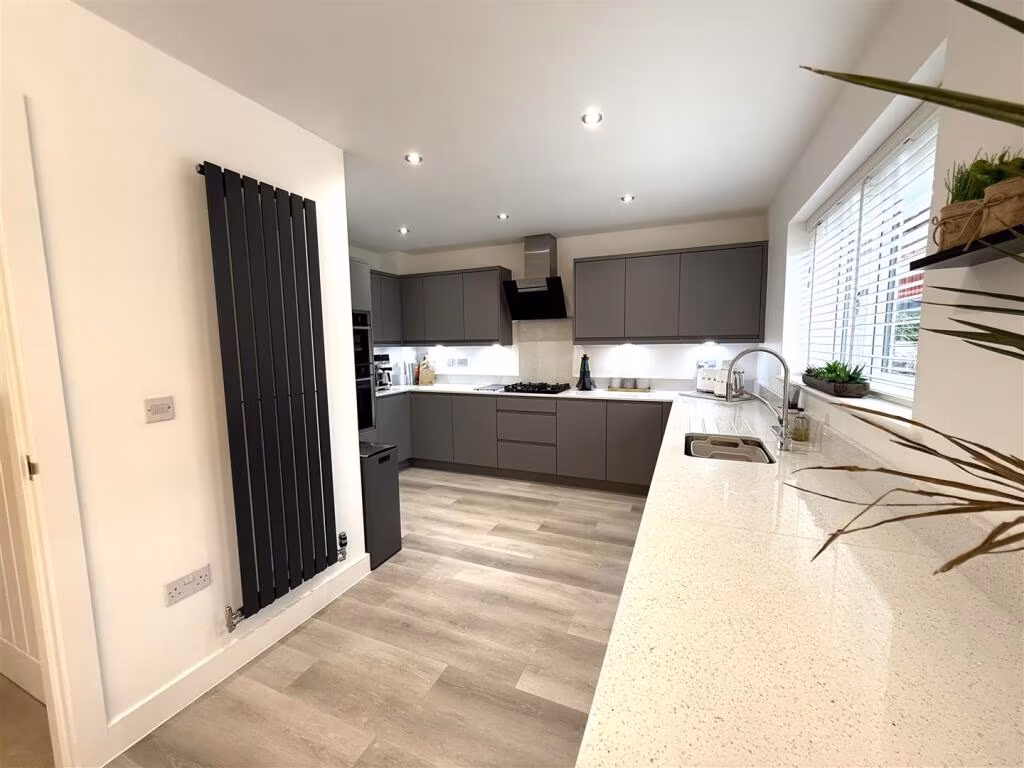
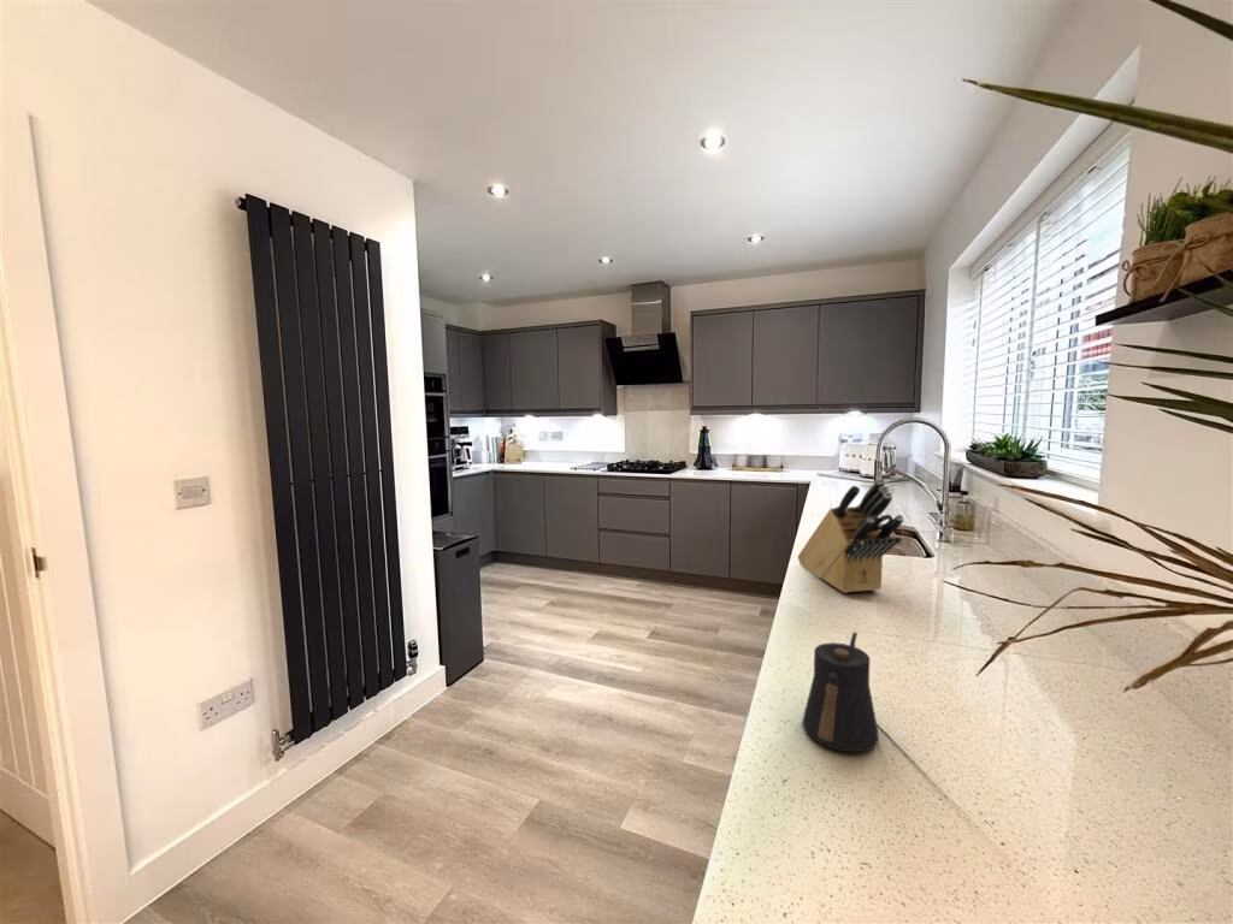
+ kettle (839, 693)
+ knife block (845, 528)
